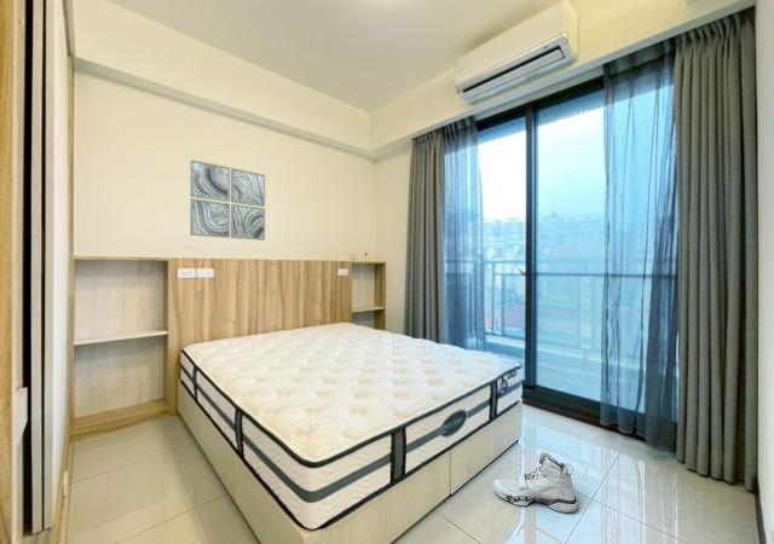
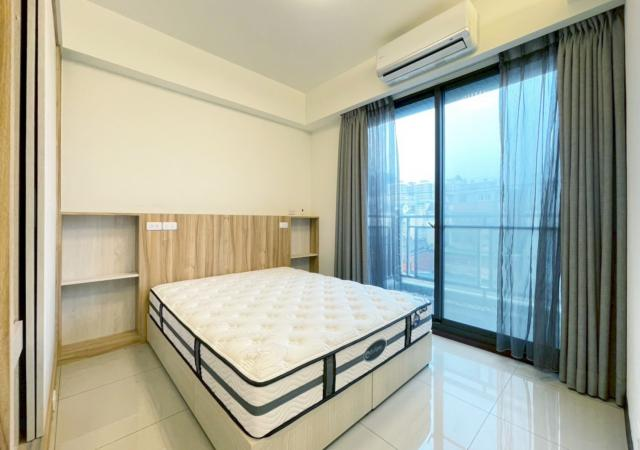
- wall art (229, 203)
- sneaker (533, 478)
